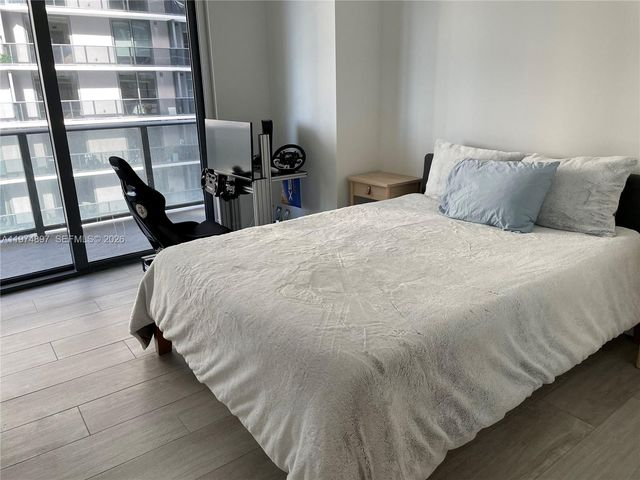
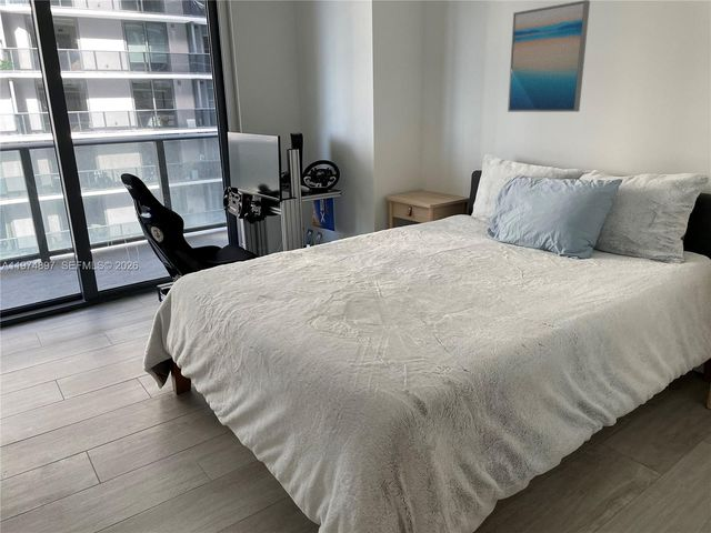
+ wall art (545, 60)
